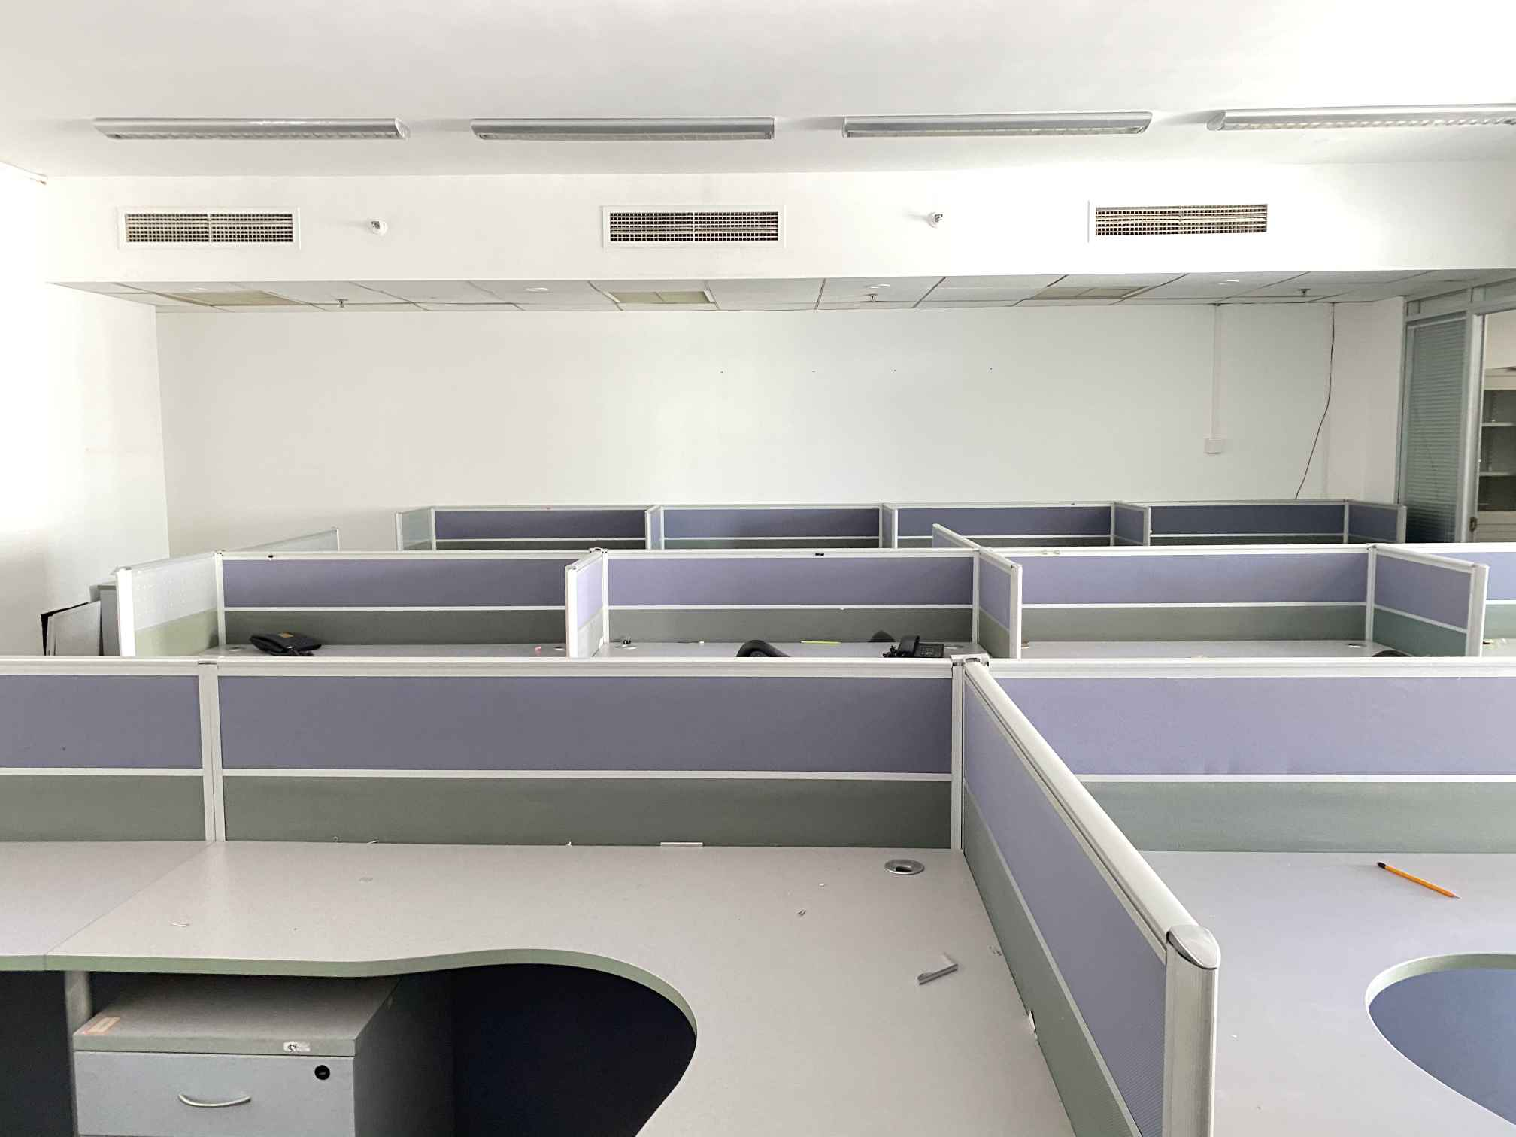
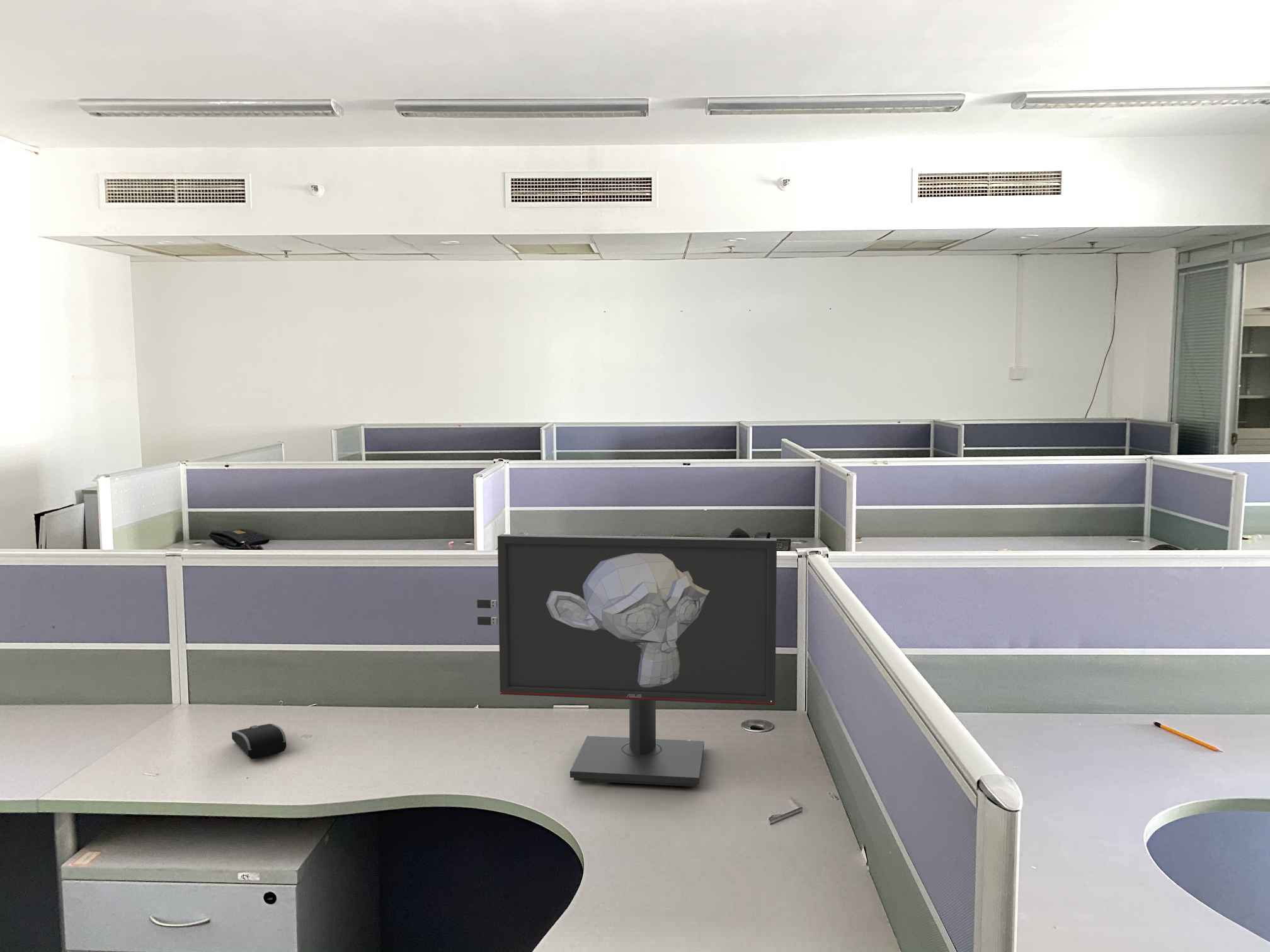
+ computer mouse (258, 737)
+ monitor (626, 650)
